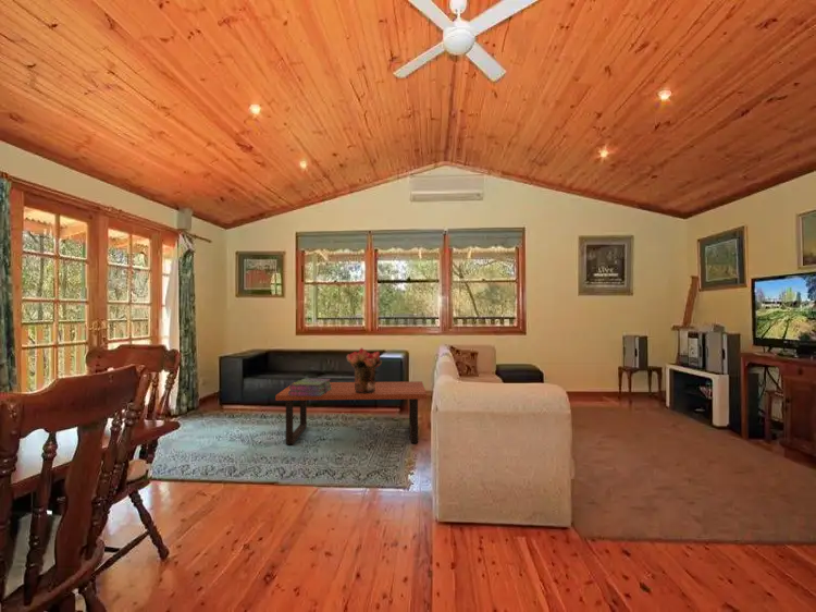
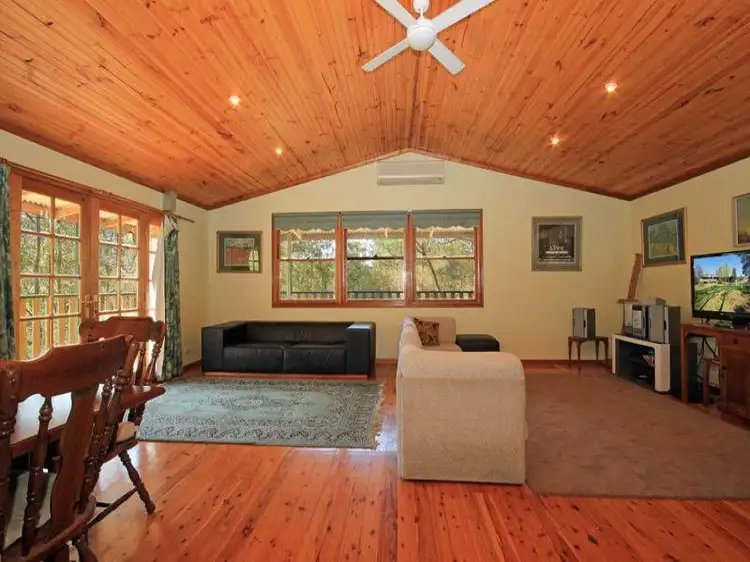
- coffee table (355, 399)
- bouquet (366, 368)
- stack of books (311, 385)
